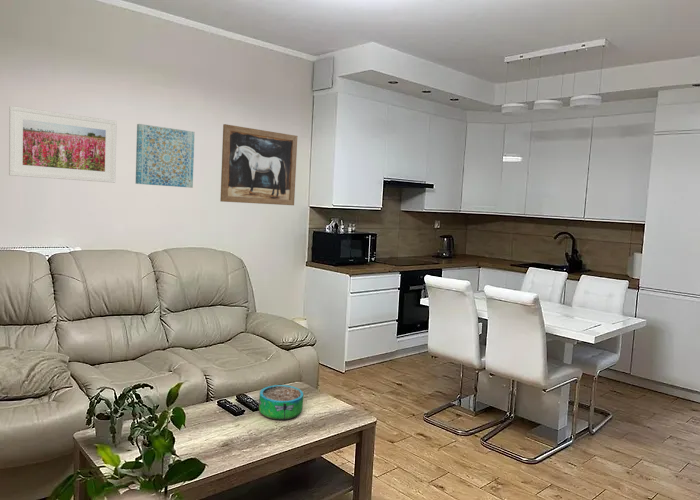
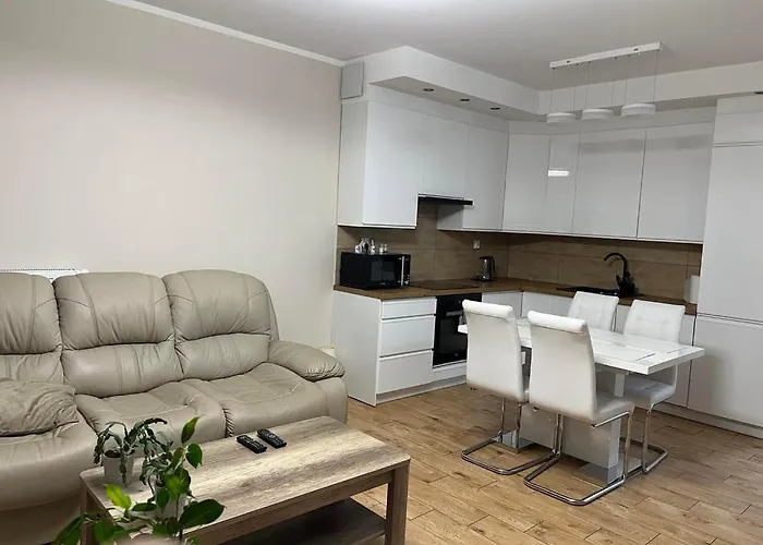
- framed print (65, 146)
- wall art (165, 157)
- wall art (260, 167)
- decorative bowl (281, 402)
